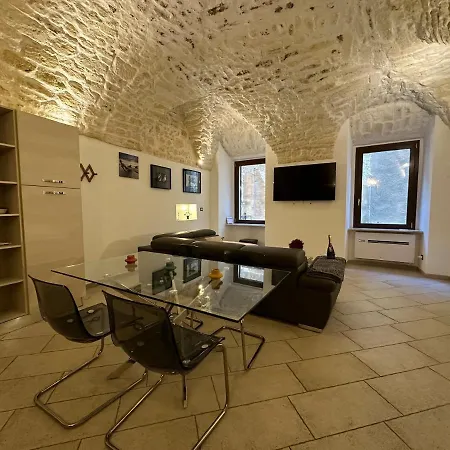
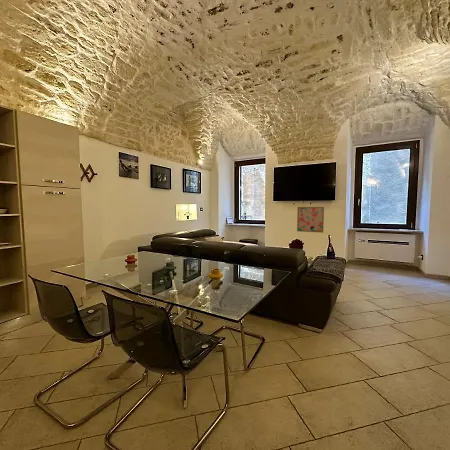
+ wall art (310, 219)
